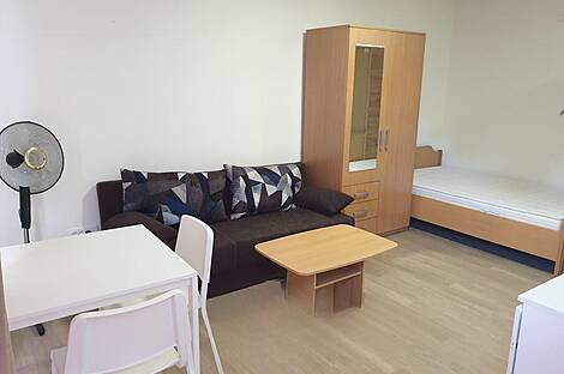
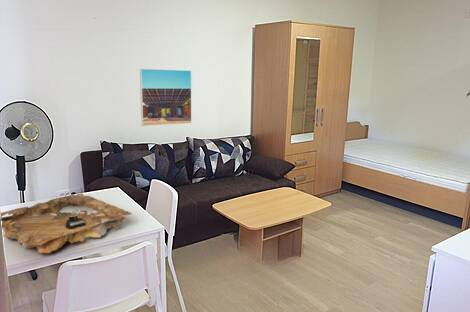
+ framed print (166, 97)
+ decorative tray (60, 219)
